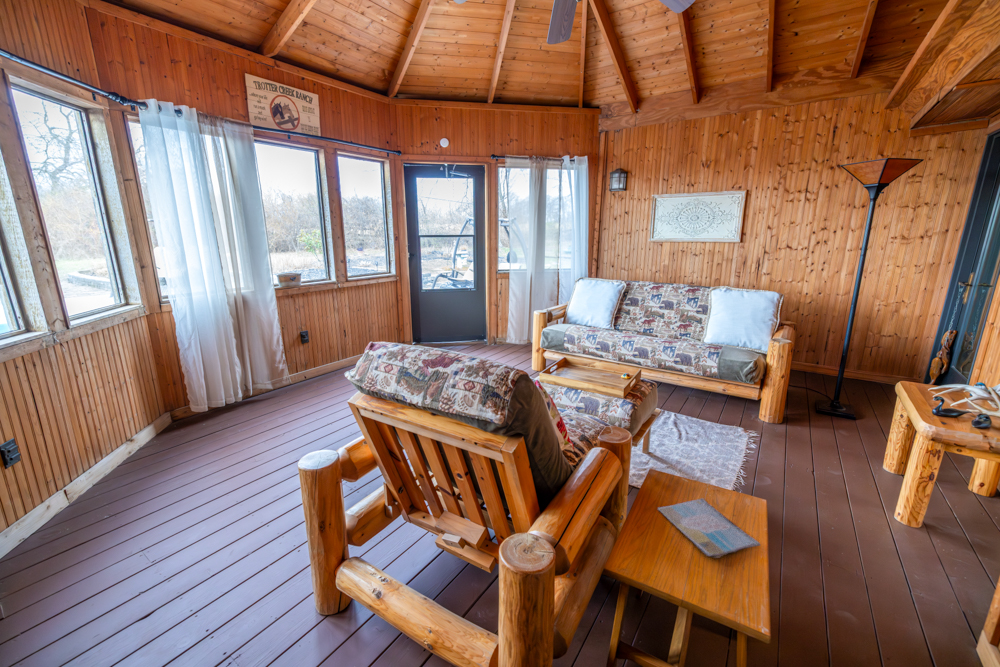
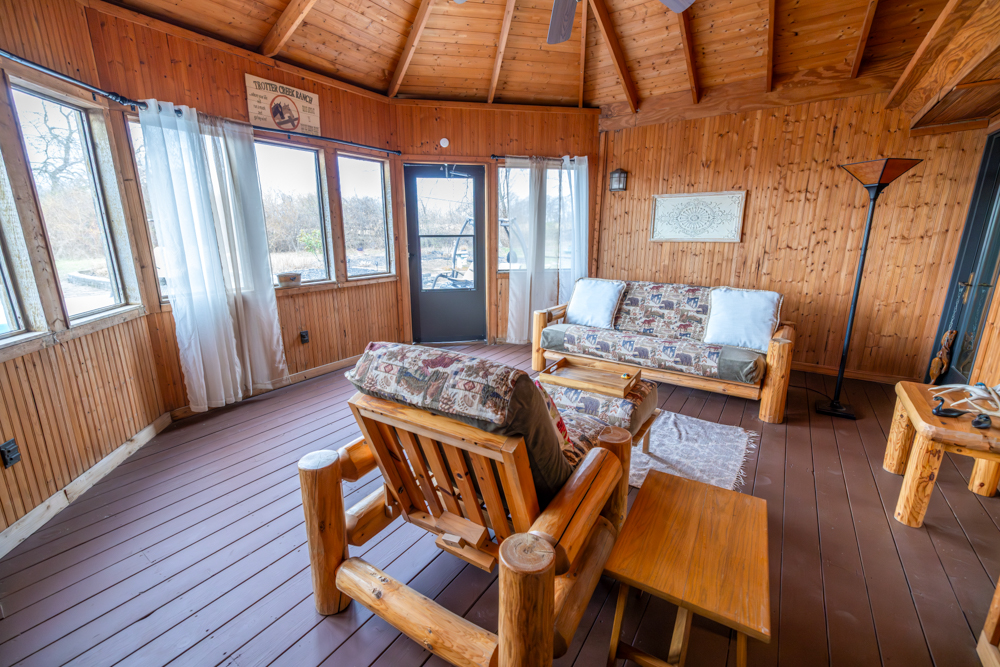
- book (705, 524)
